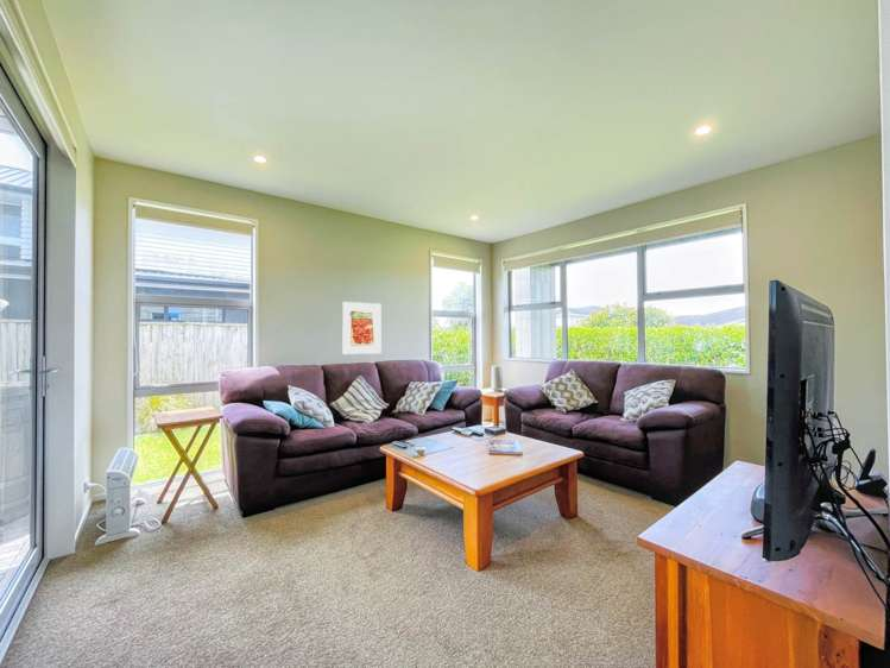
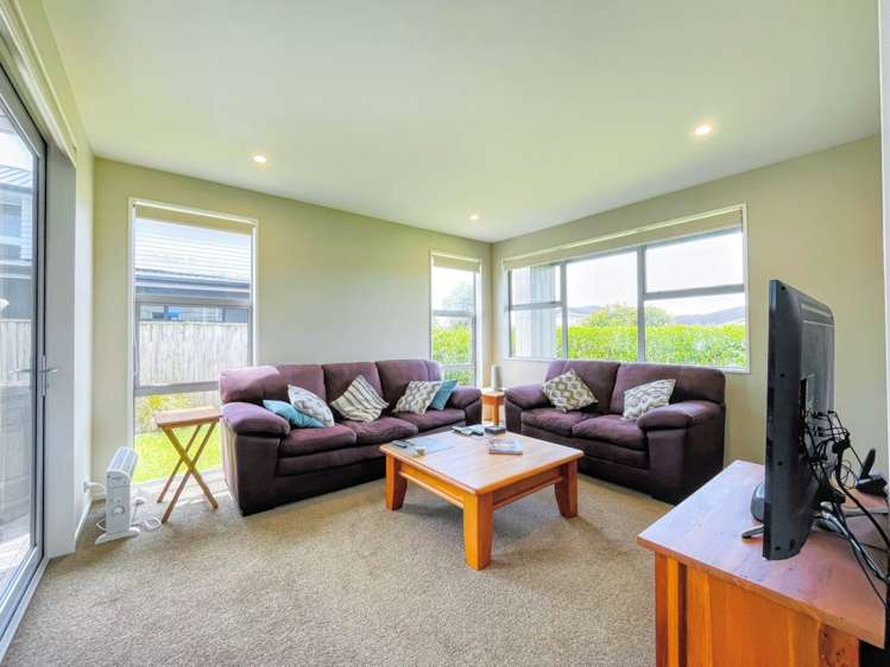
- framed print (362, 328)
